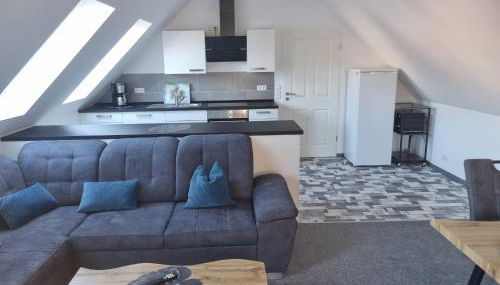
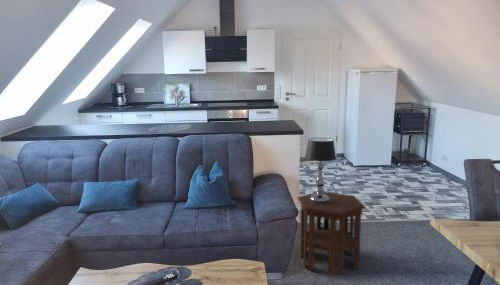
+ table lamp (320, 170)
+ side table (329, 231)
